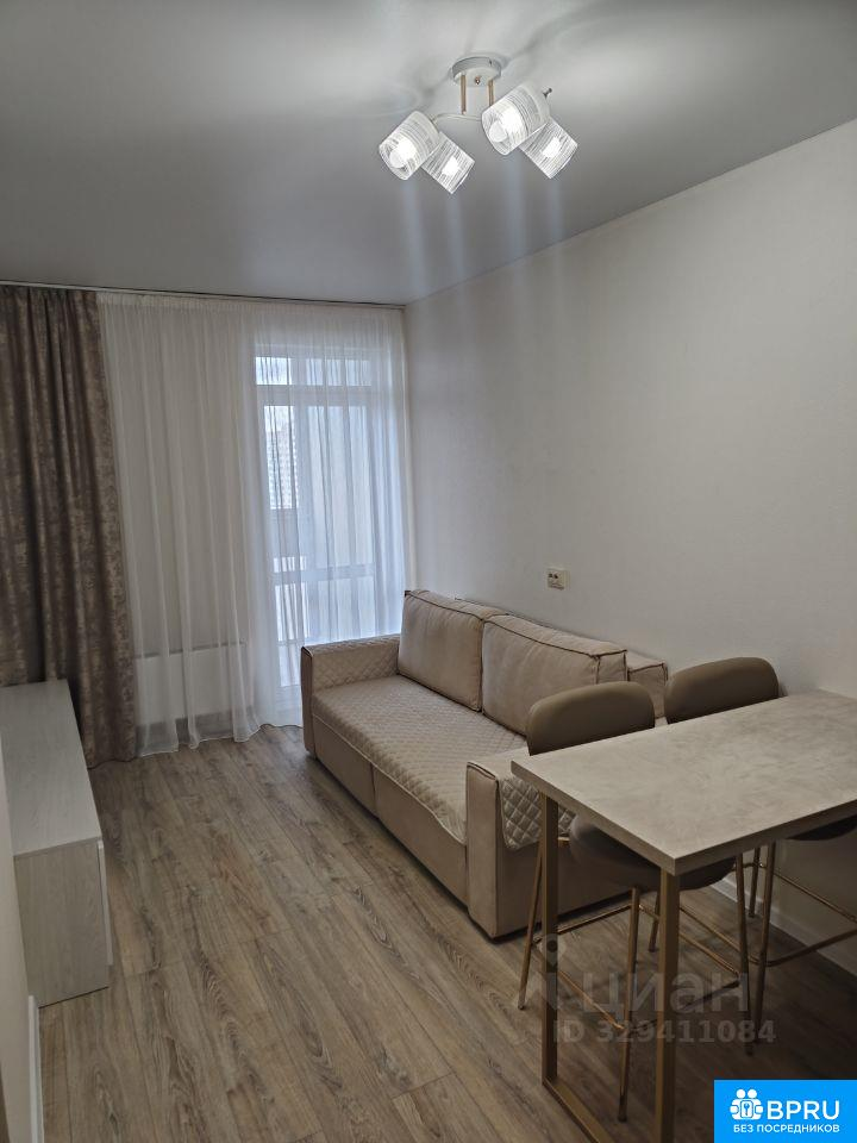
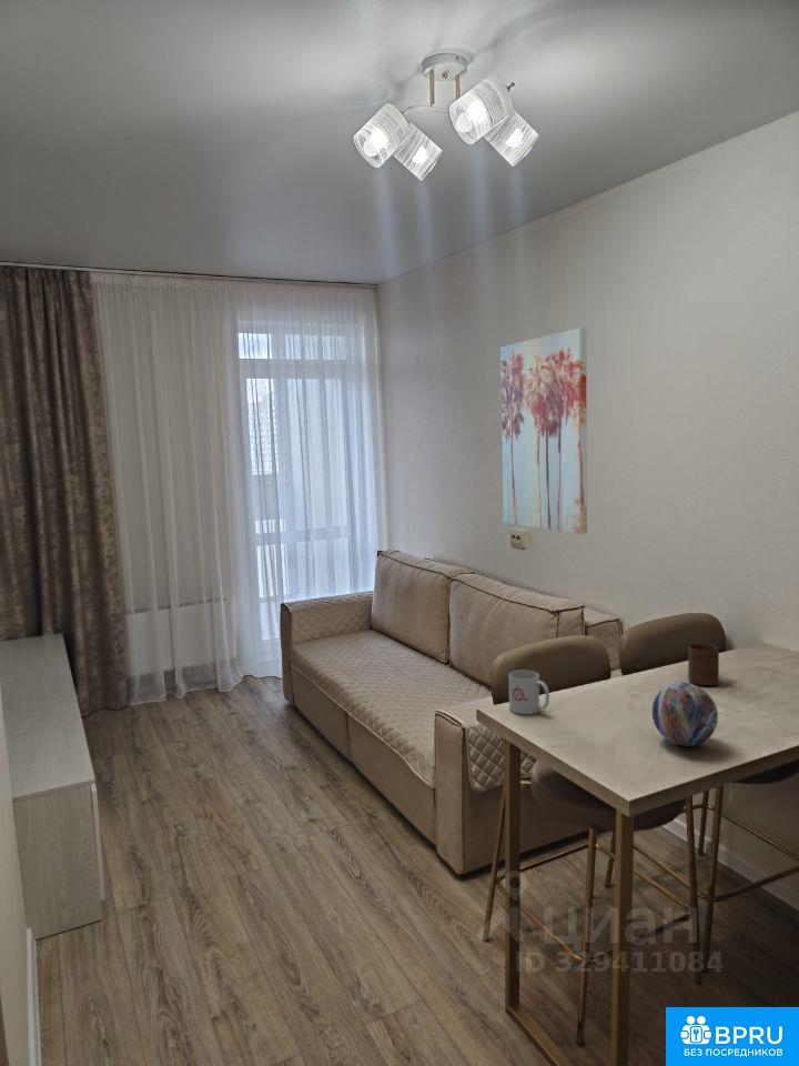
+ wall art (540, 434)
+ cup (700, 663)
+ mug (529, 693)
+ decorative orb (684, 714)
